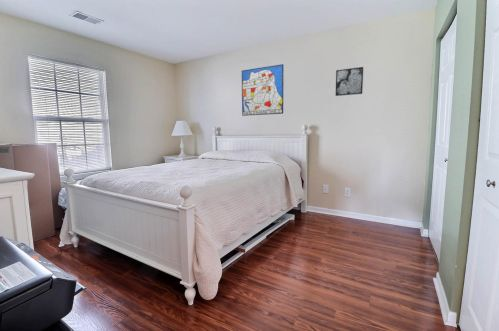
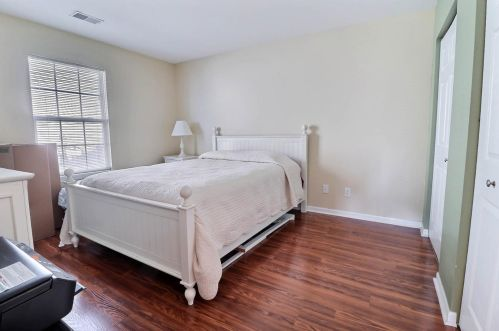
- wall art (261, 91)
- wall art (349, 81)
